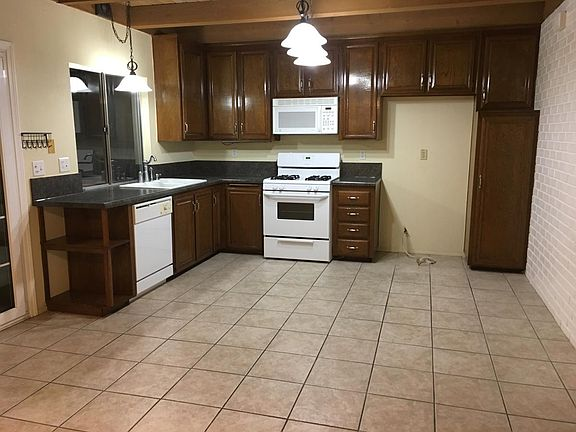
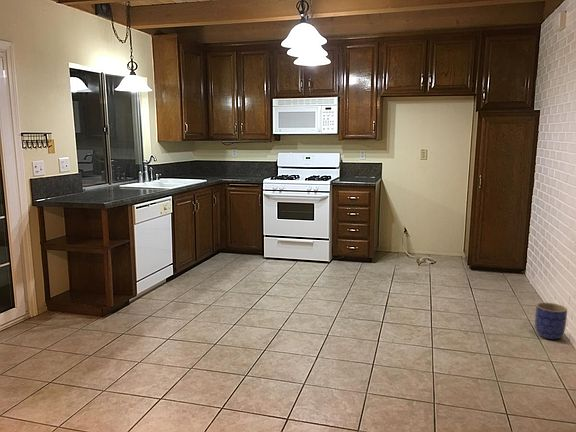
+ planter (550, 321)
